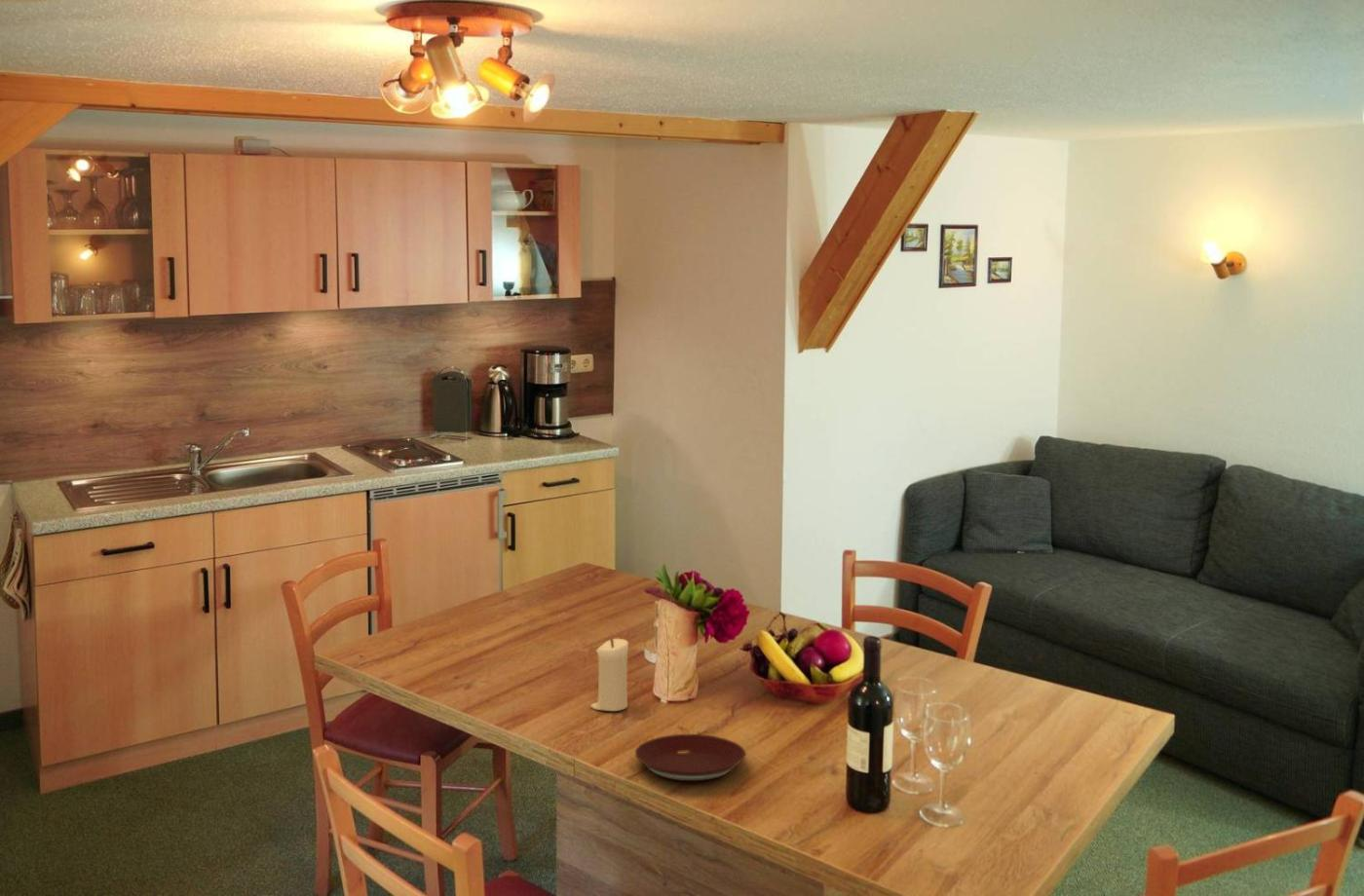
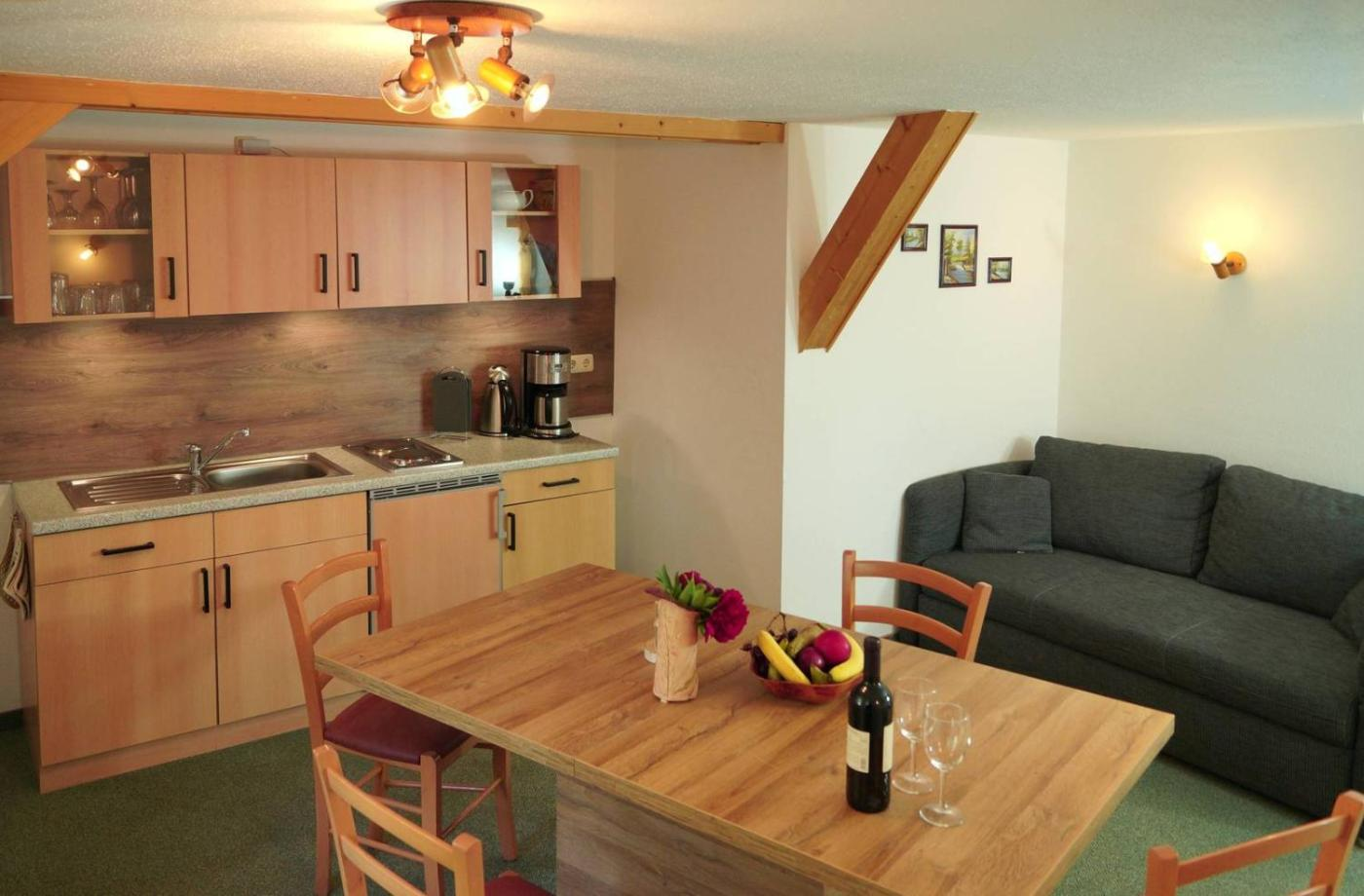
- plate (690, 760)
- candle (610, 673)
